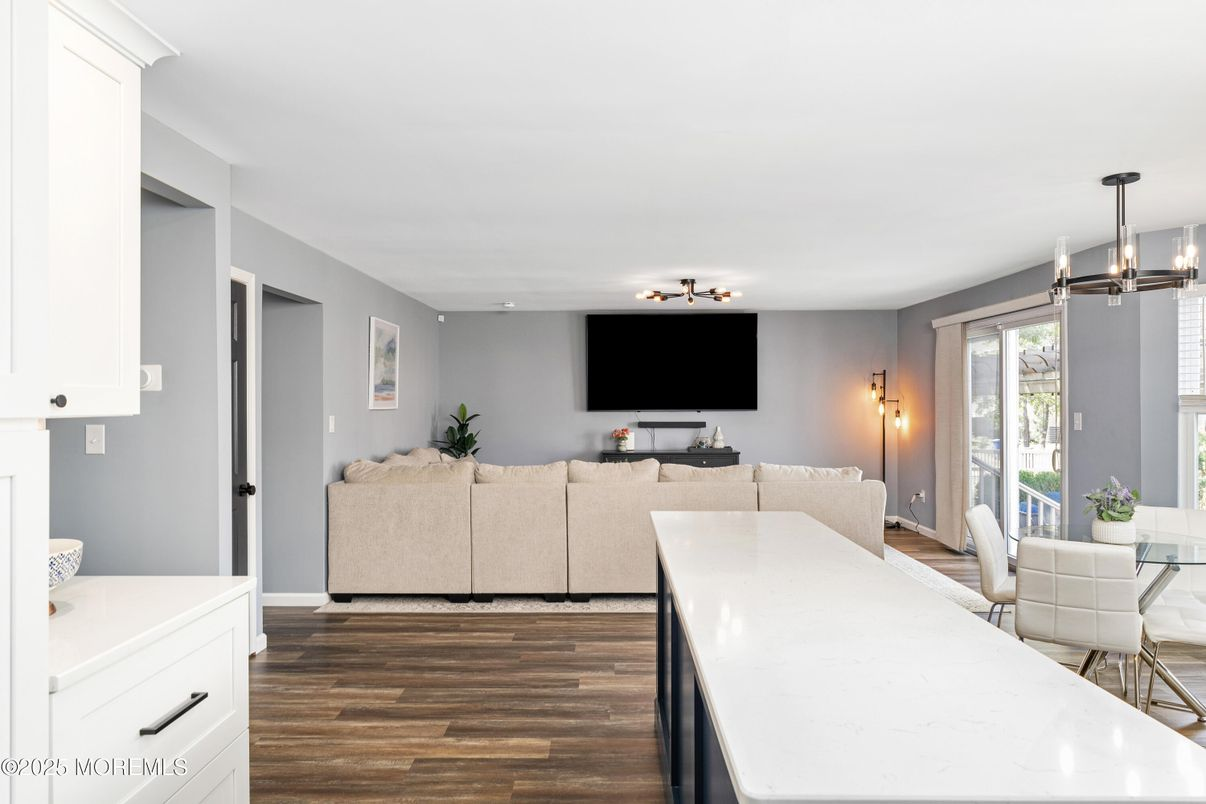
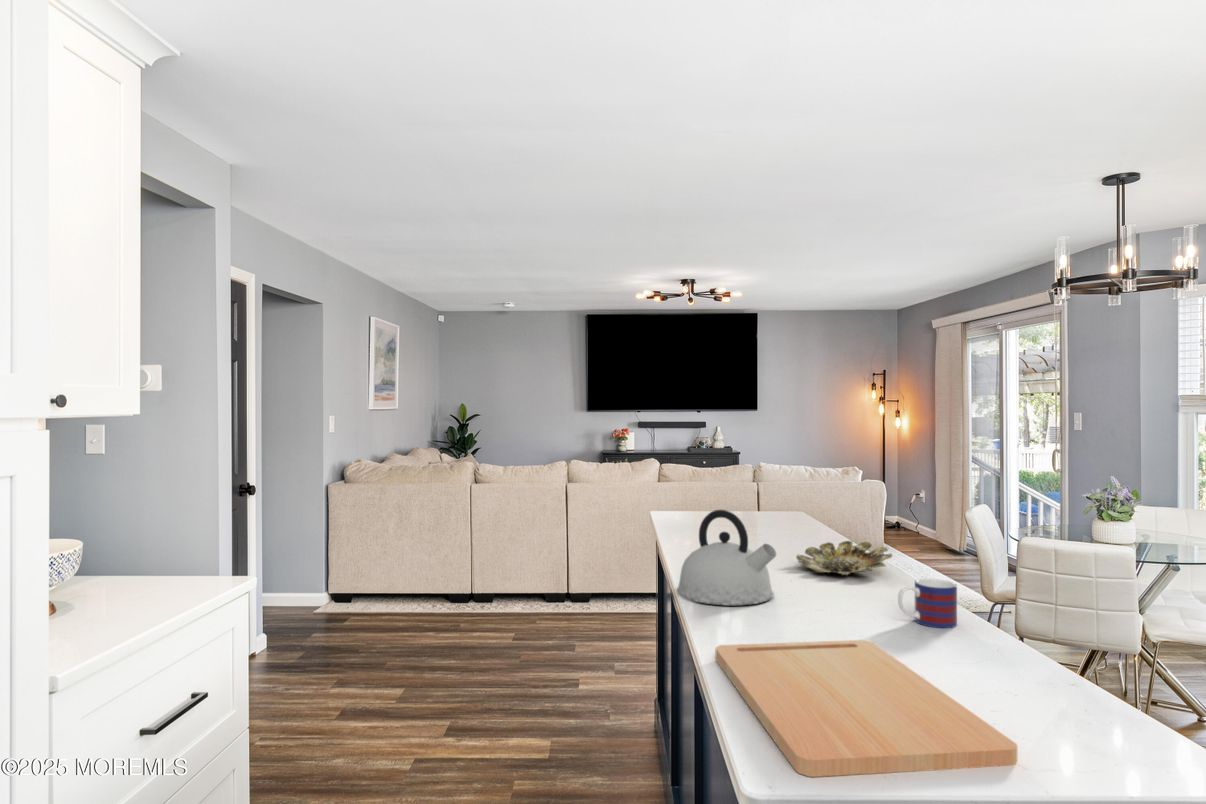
+ bowl (843, 558)
+ mug (926, 603)
+ cutting board (841, 694)
+ kettle (728, 552)
